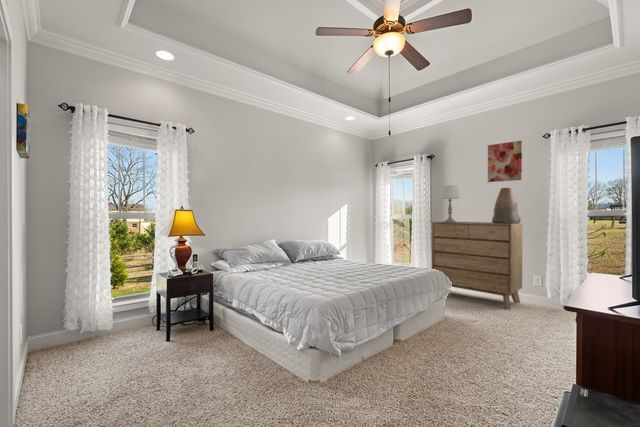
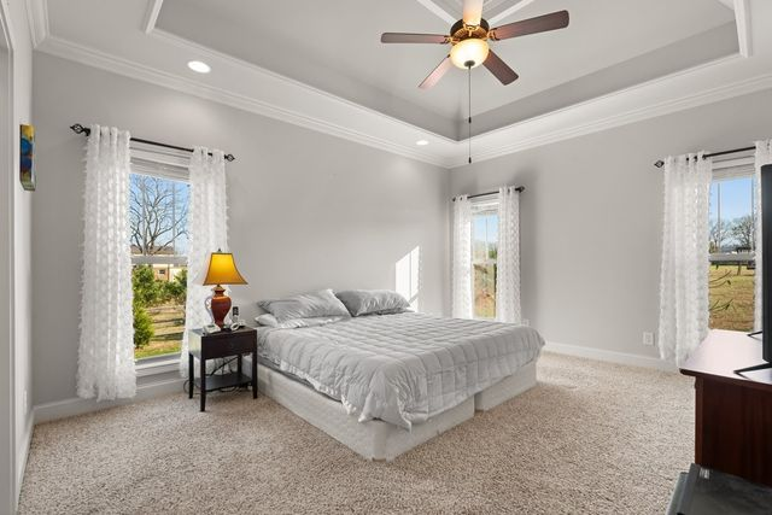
- table lamp (450, 204)
- dresser (474, 260)
- wall art (504, 162)
- decorative urn (505, 205)
